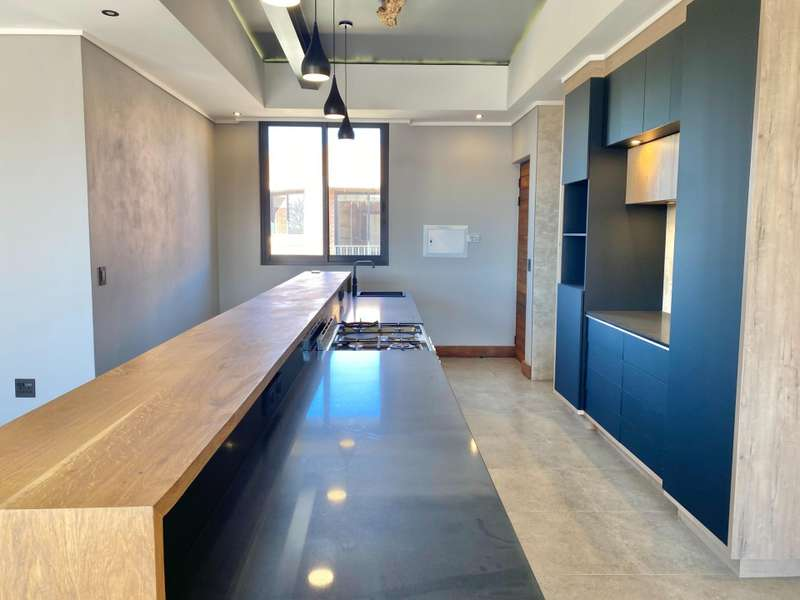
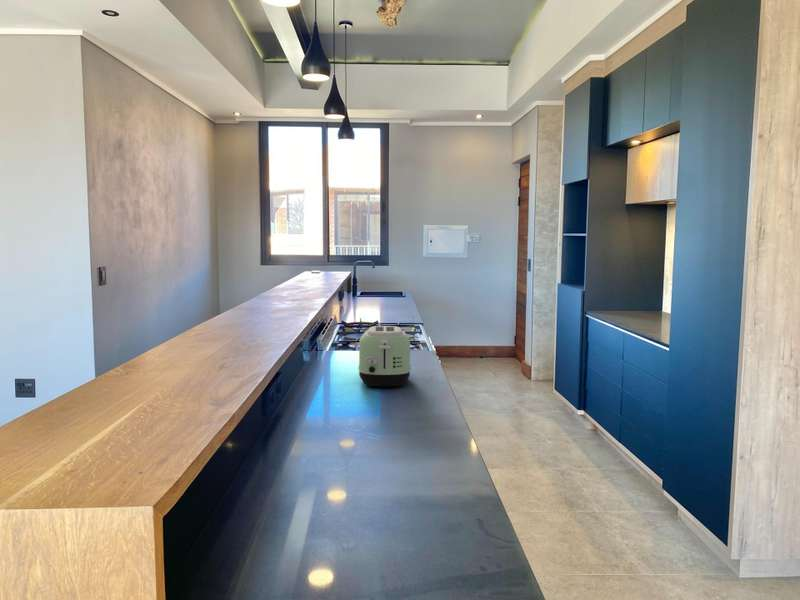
+ toaster (384, 355)
